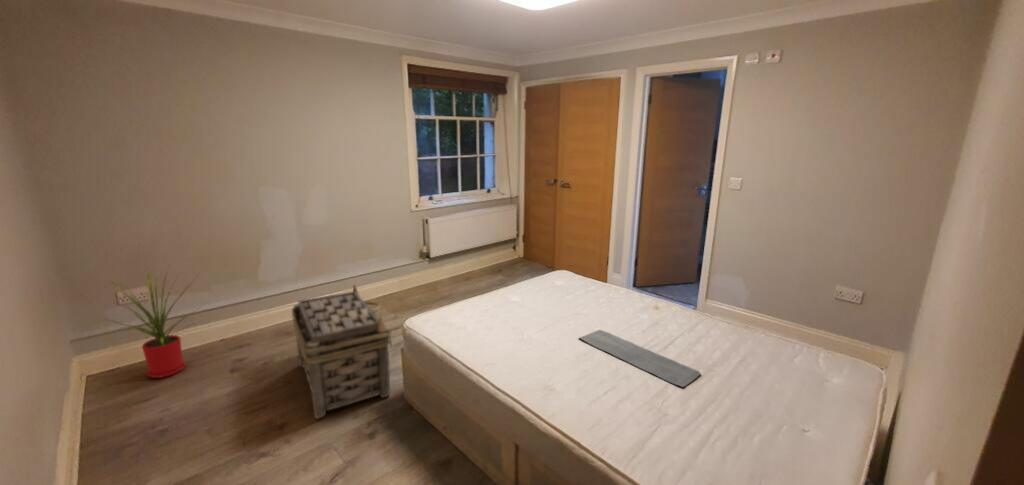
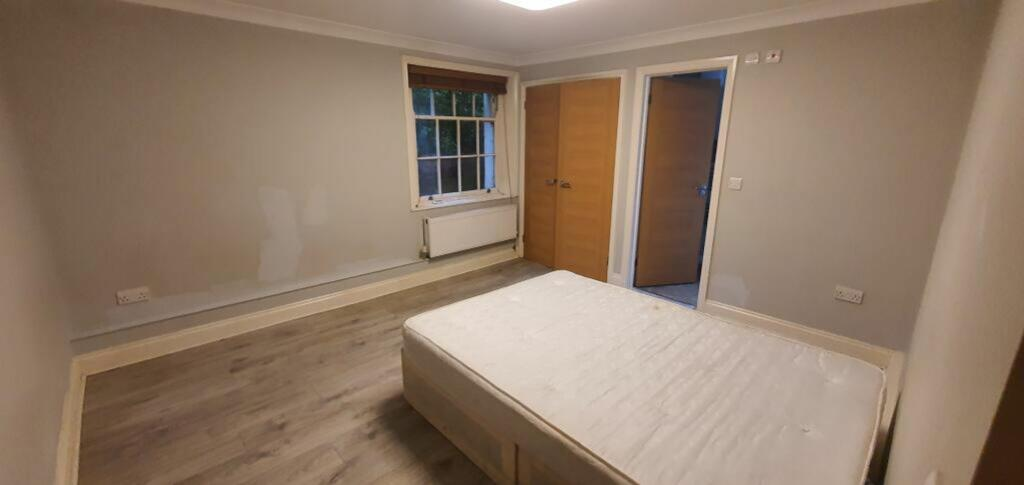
- house plant (158, 321)
- basket (342, 341)
- bath mat (635, 354)
